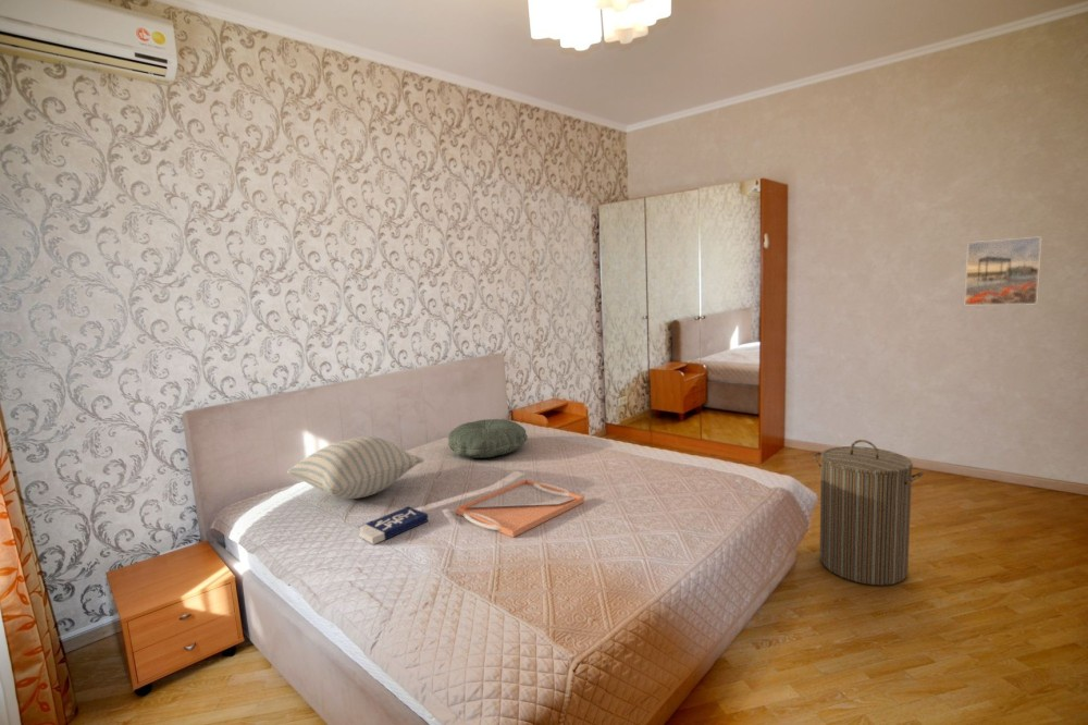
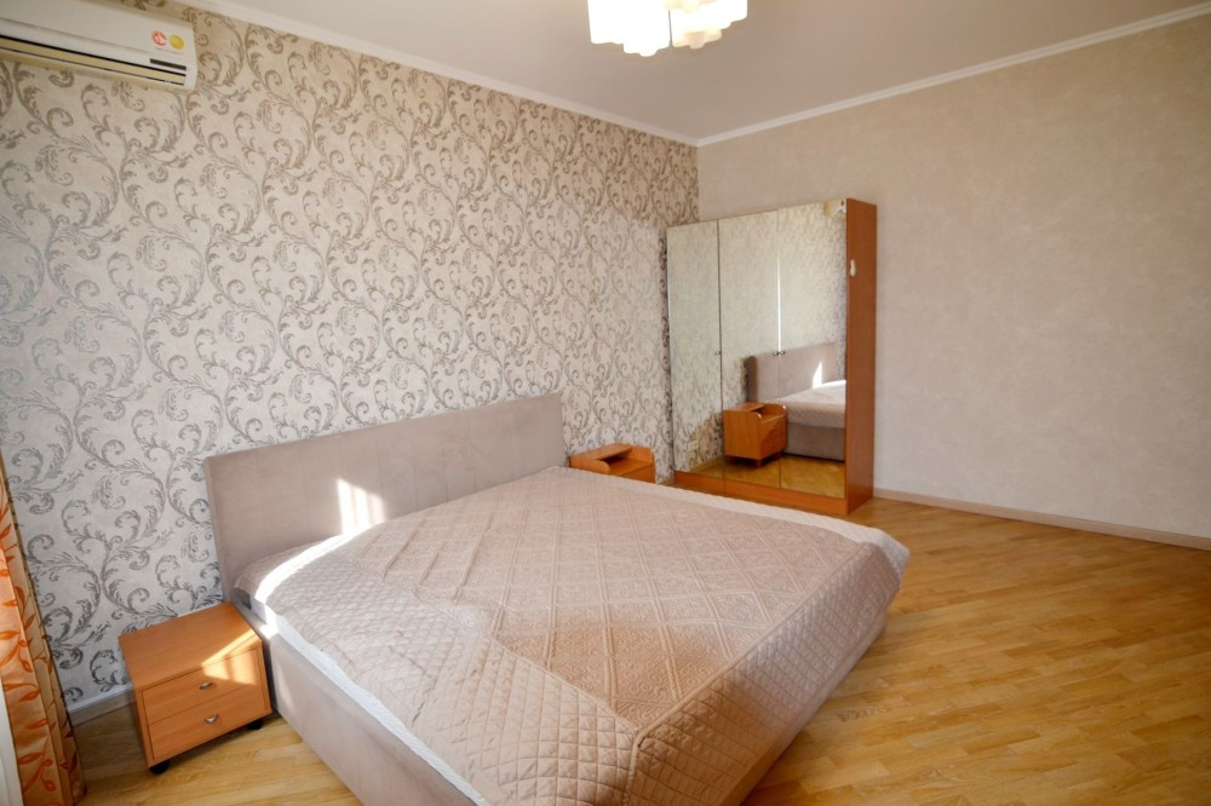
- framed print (1001, 272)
- laundry hamper (864, 503)
- book (392, 524)
- serving tray (520, 505)
- pillow (485, 437)
- pillow (356, 466)
